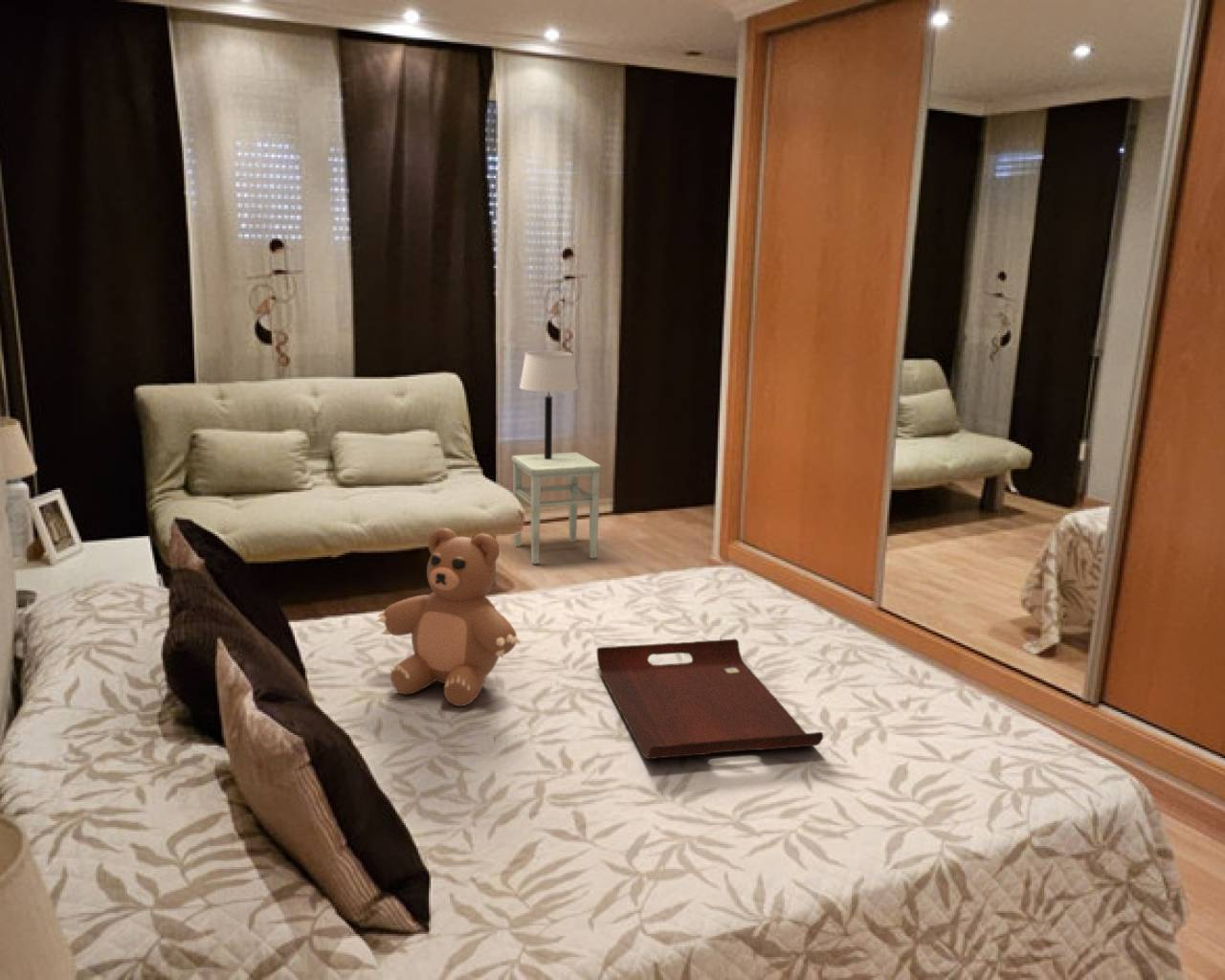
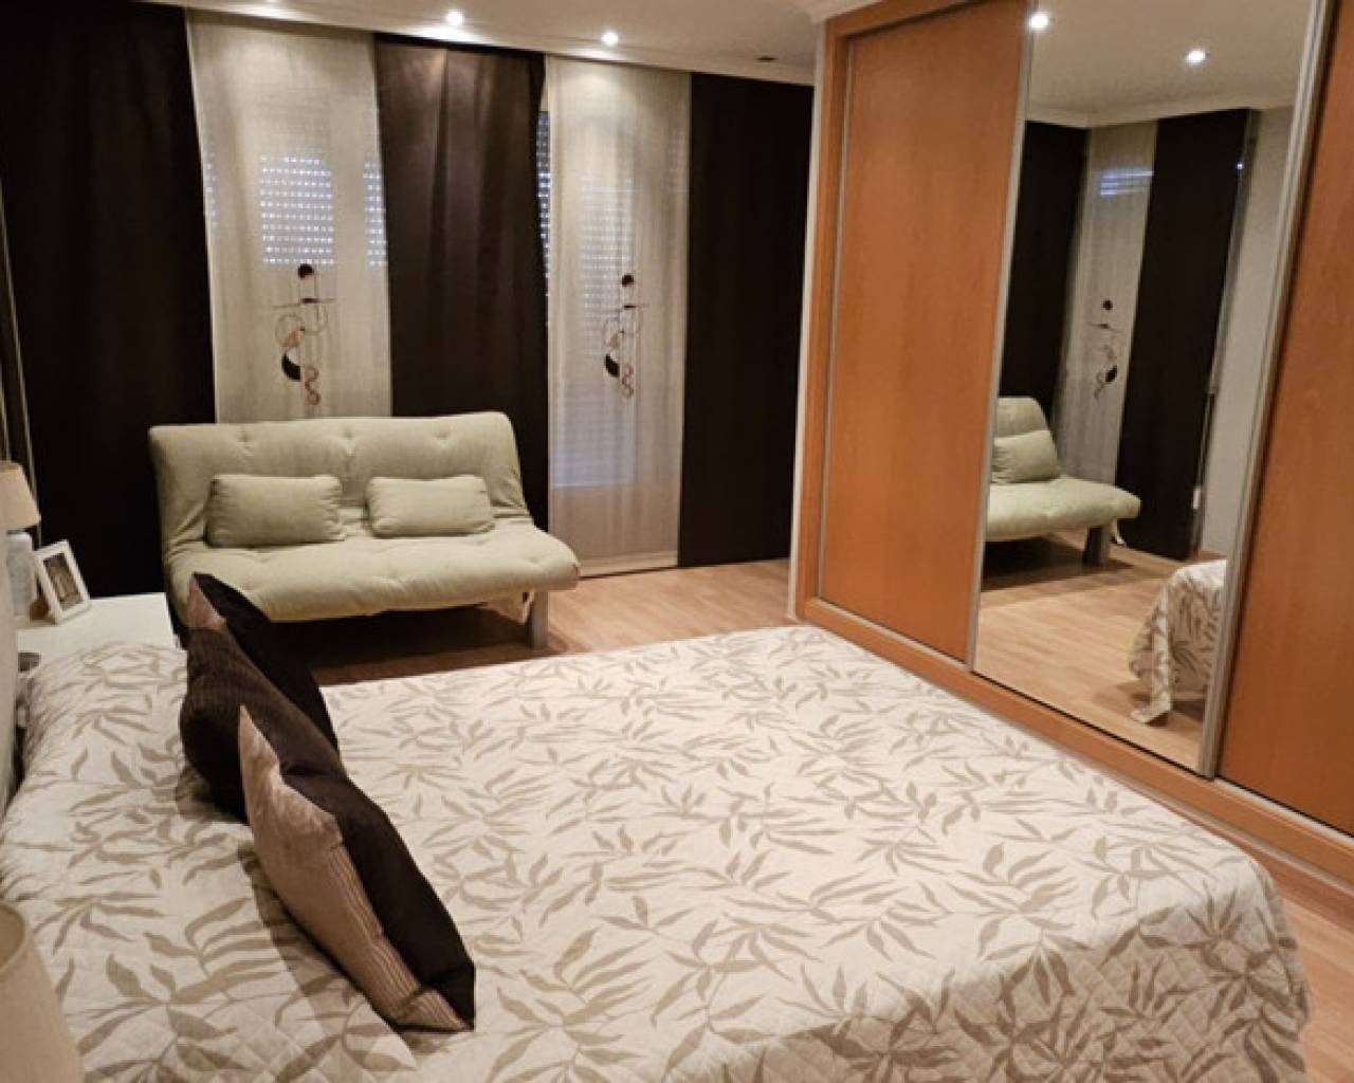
- stool (555, 505)
- table lamp (548, 406)
- teddy bear (453, 612)
- serving tray (699, 696)
